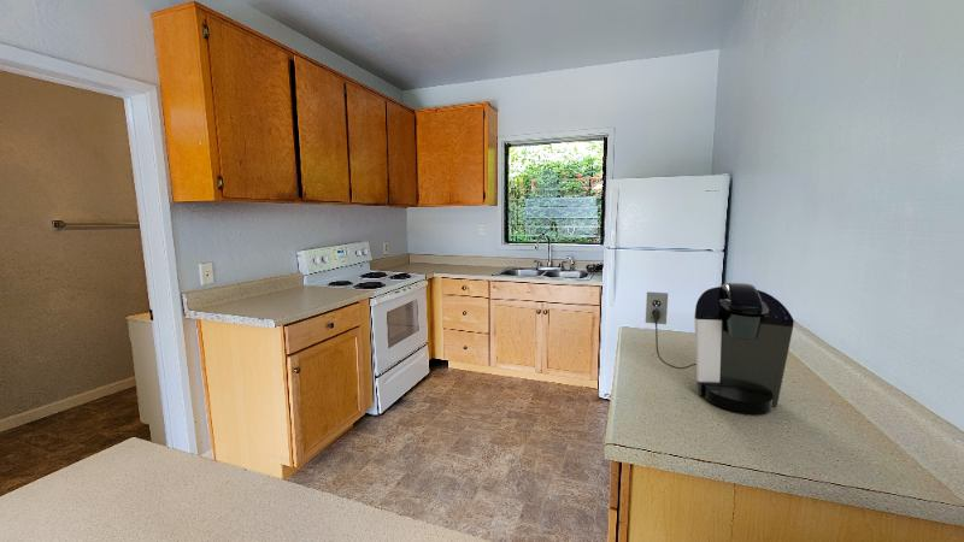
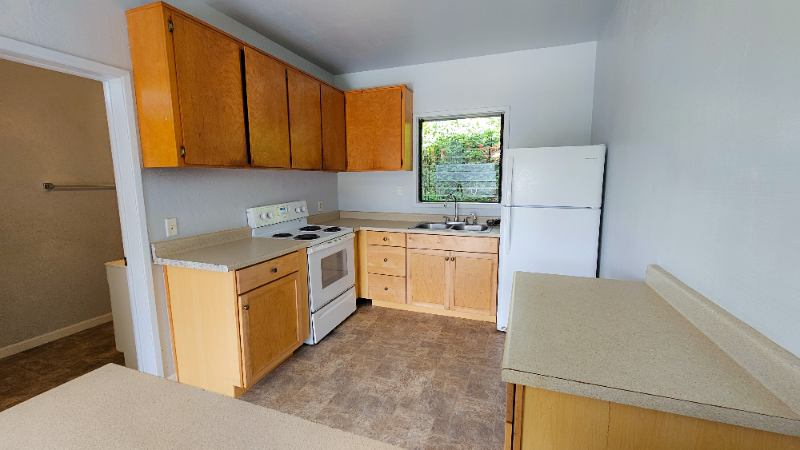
- coffee maker (711, 337)
